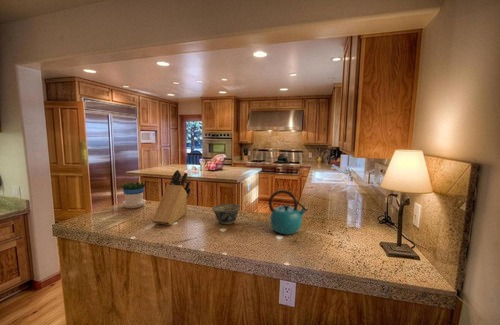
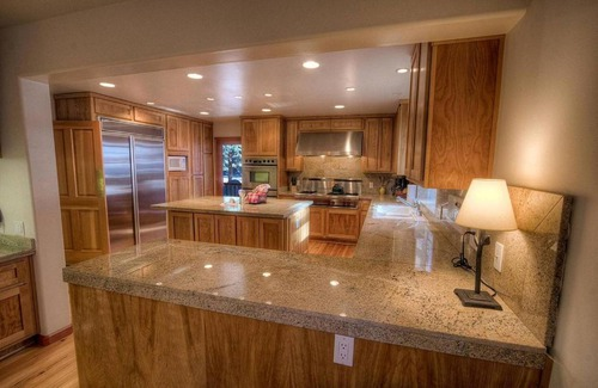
- flowerpot (134, 195)
- bowl (226, 214)
- knife block (173, 194)
- kettle (288, 210)
